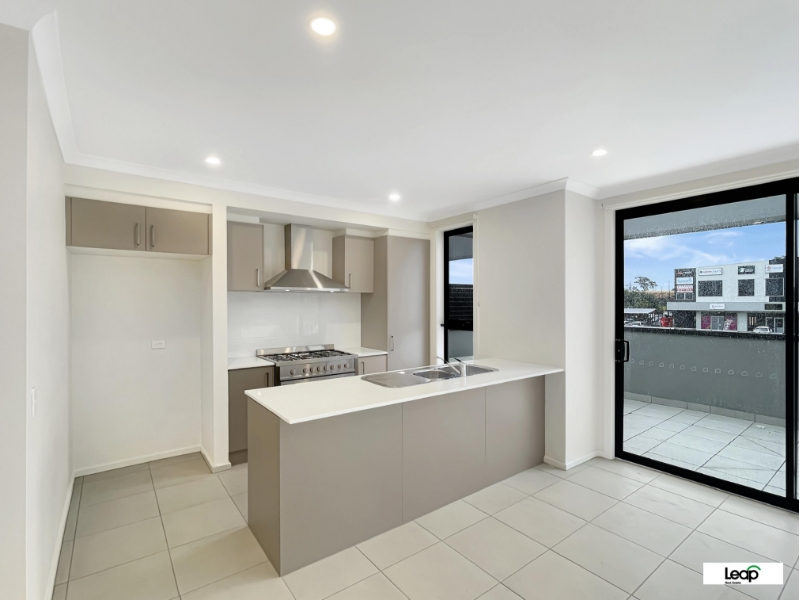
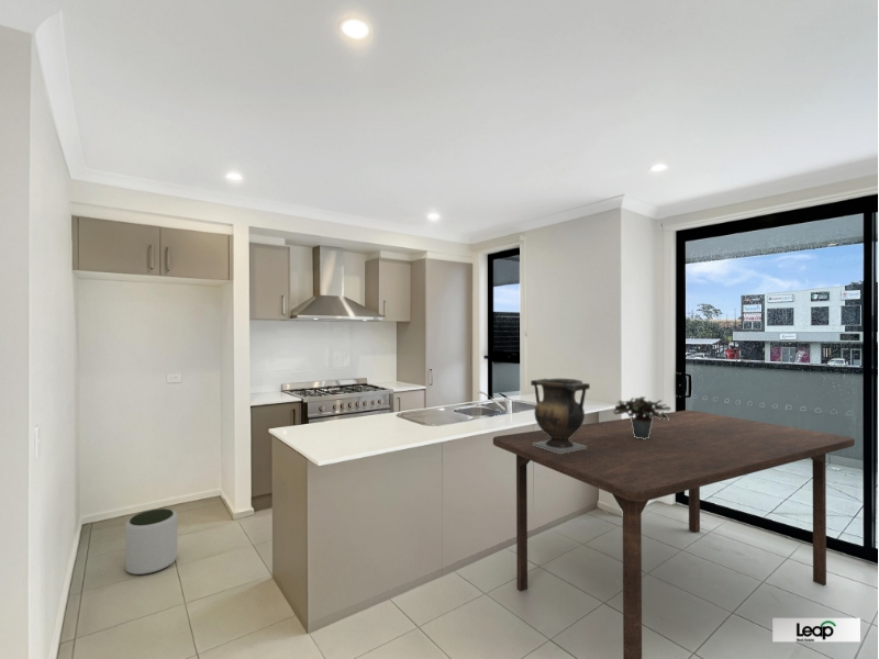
+ vase (559, 413)
+ dining table (669, 494)
+ potted plant (641, 416)
+ plant pot (152, 539)
